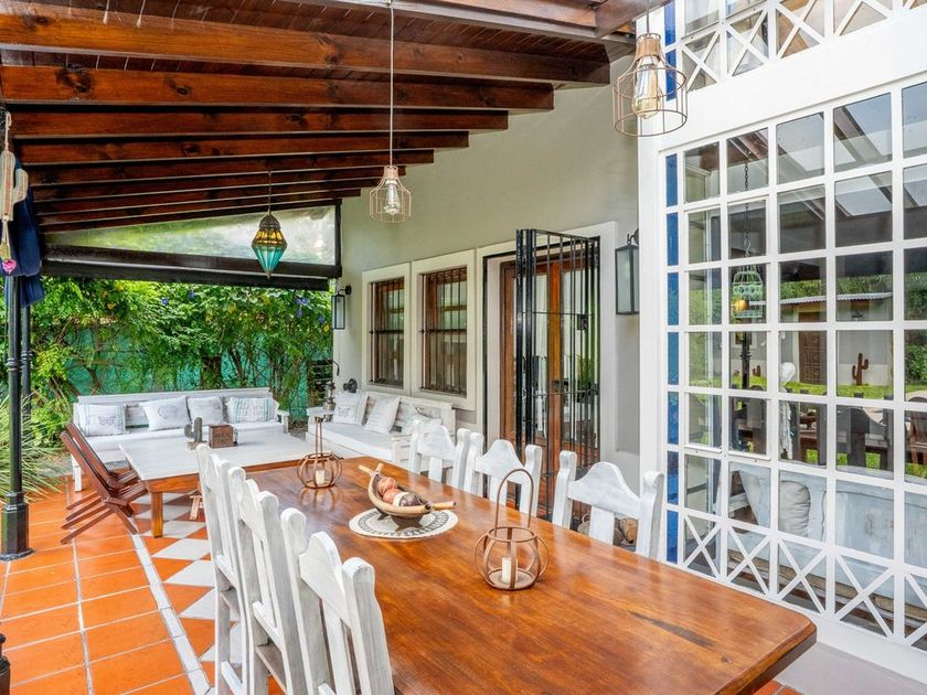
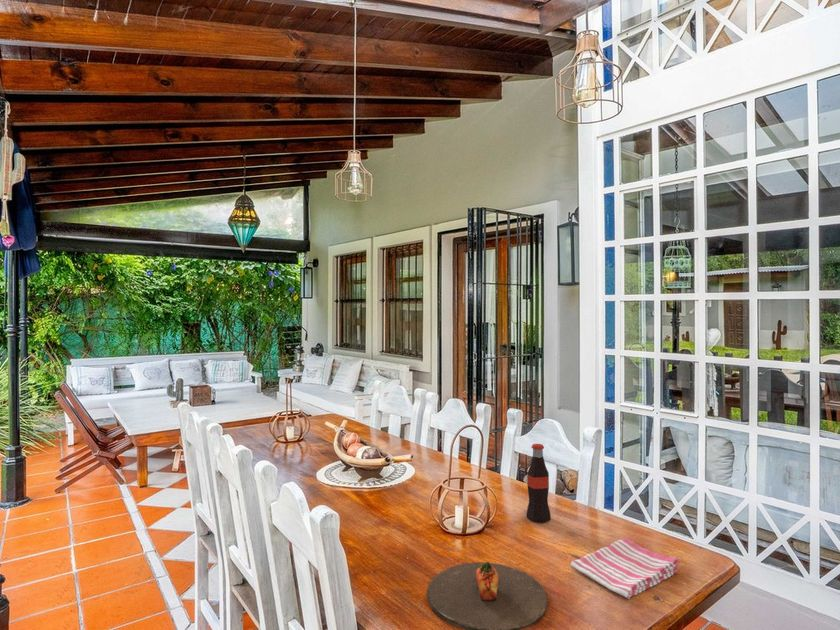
+ bottle (538, 481)
+ dish towel (624, 563)
+ plate (486, 579)
